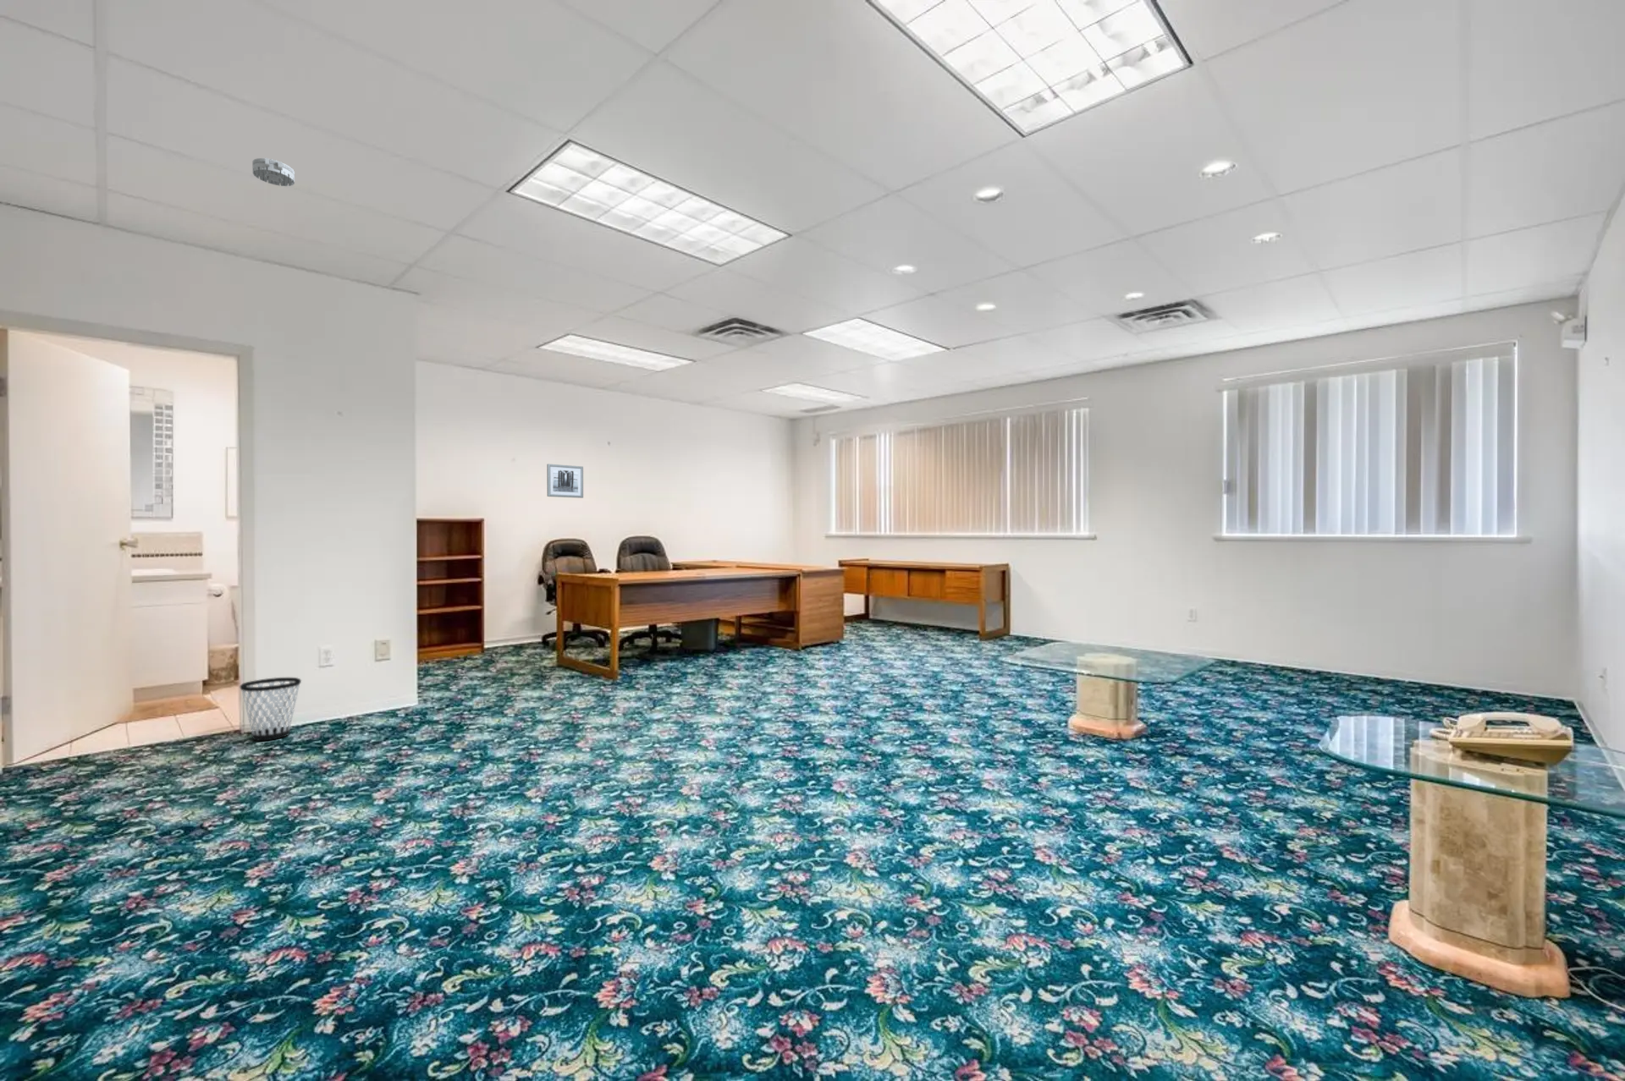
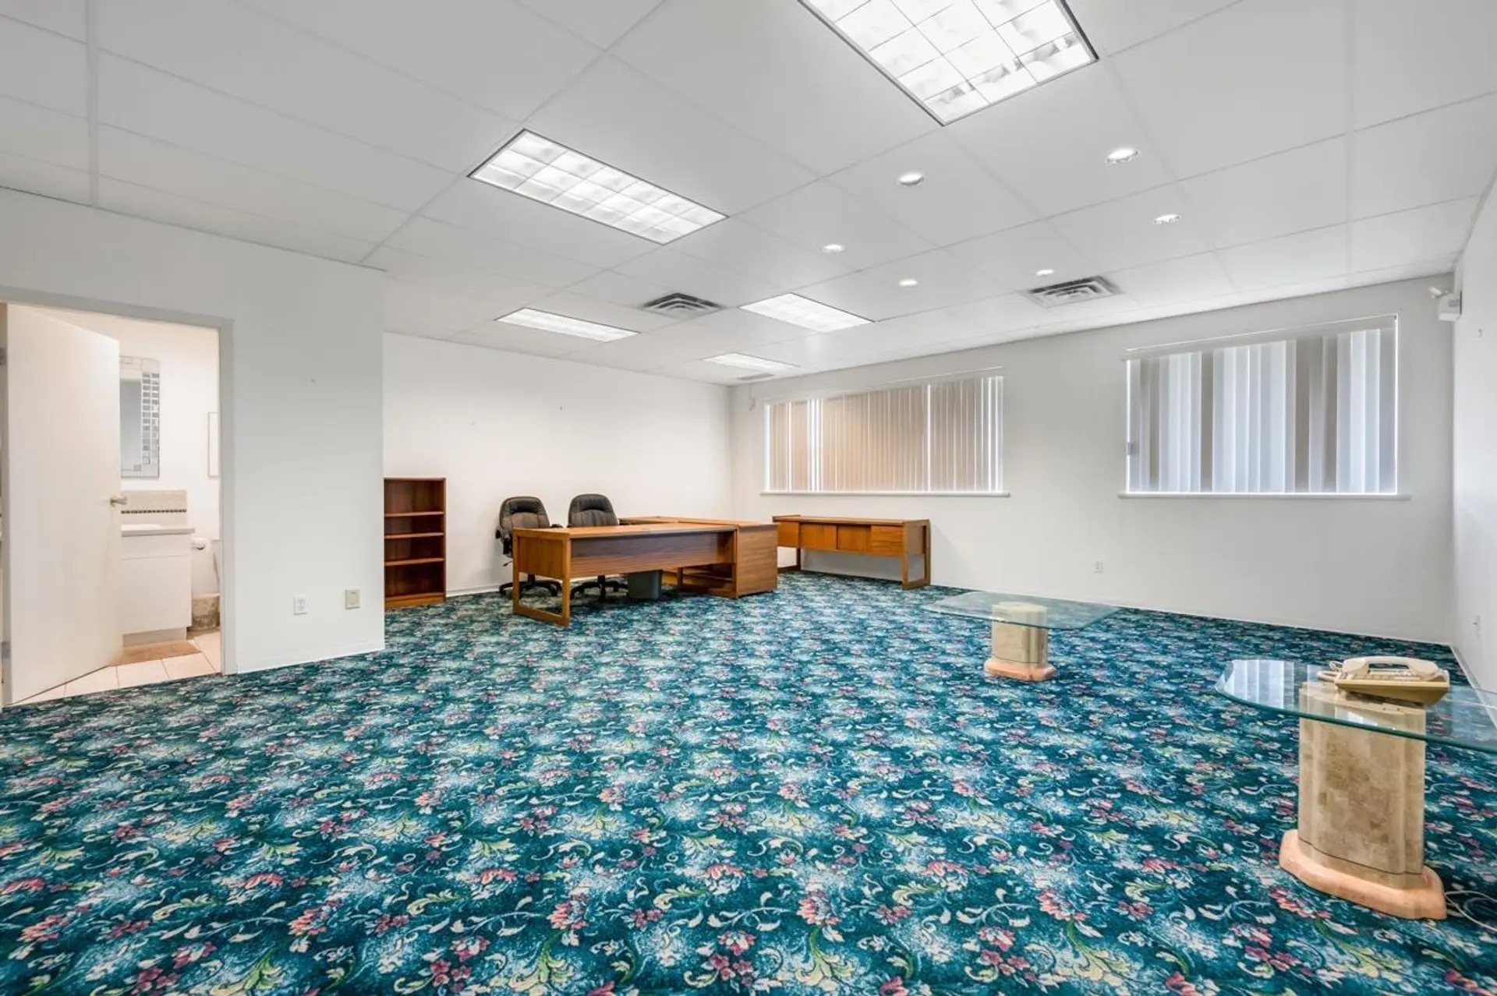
- smoke detector (273, 171)
- wastebasket (270, 709)
- wall art (565, 480)
